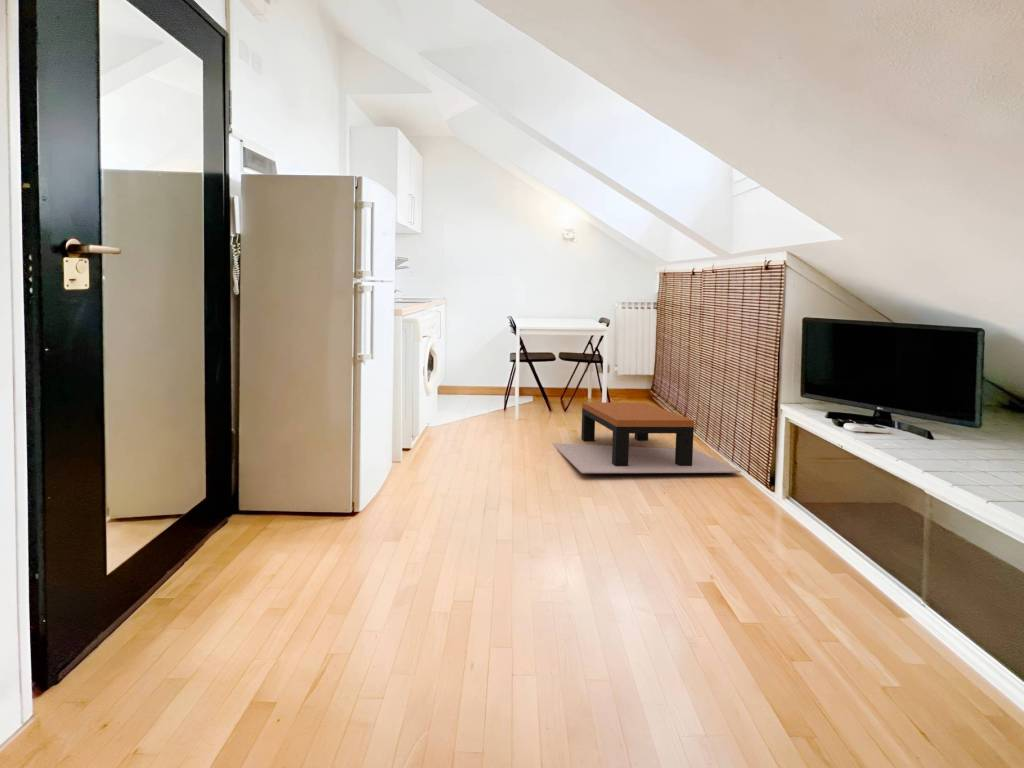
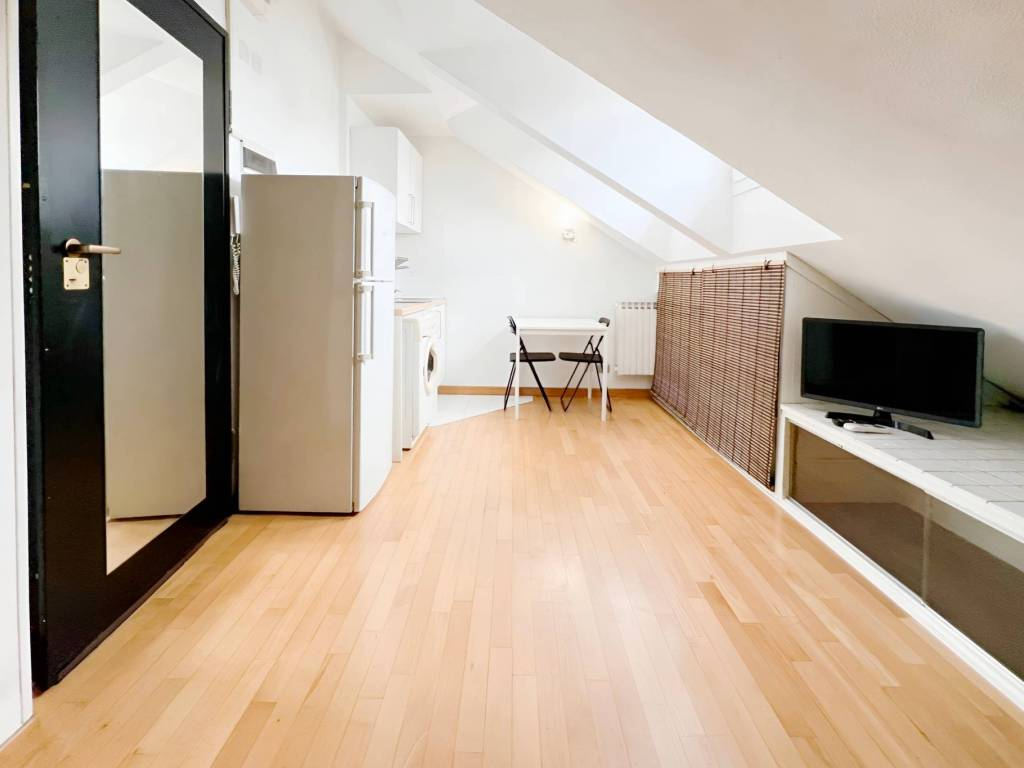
- coffee table (632, 431)
